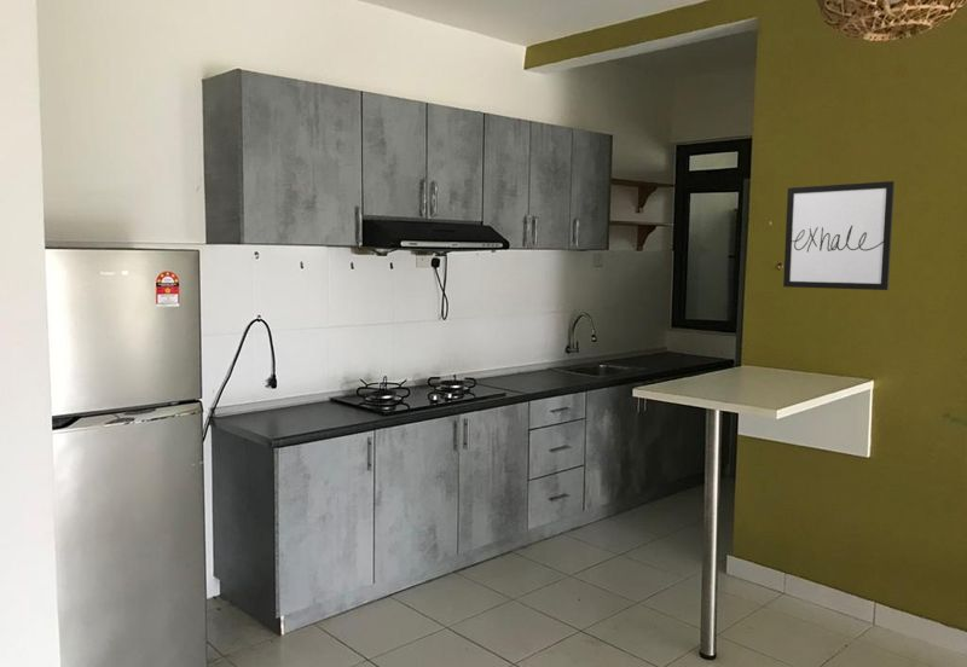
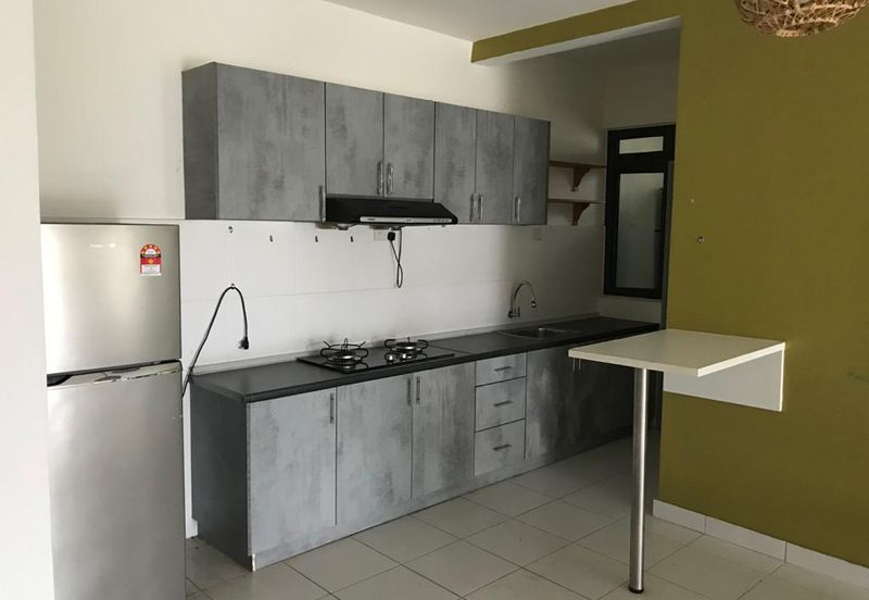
- wall art (835, 237)
